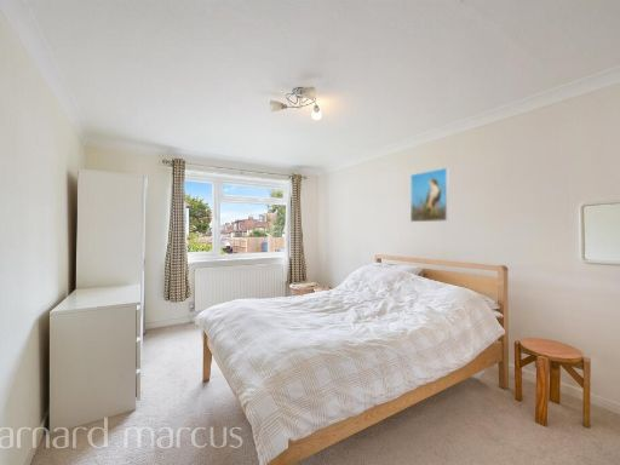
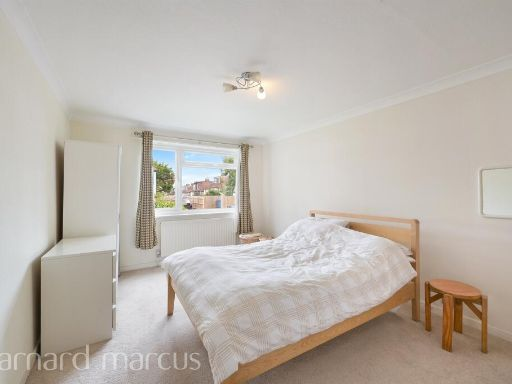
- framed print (427, 196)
